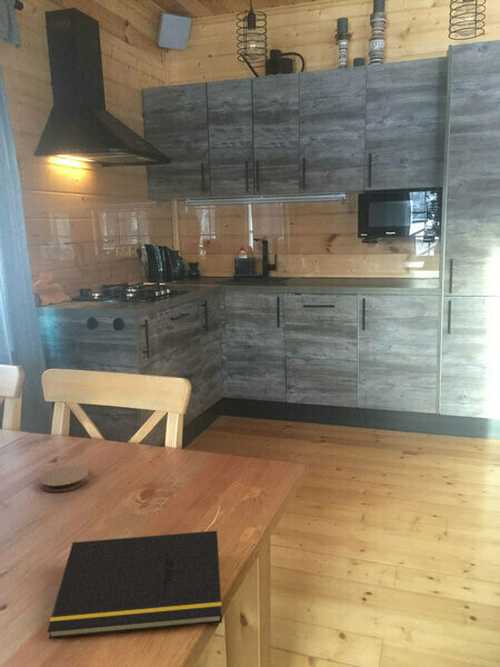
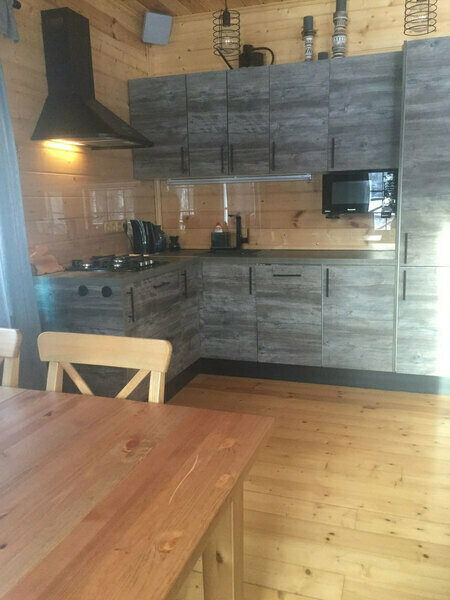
- coaster (64, 478)
- notepad (141, 578)
